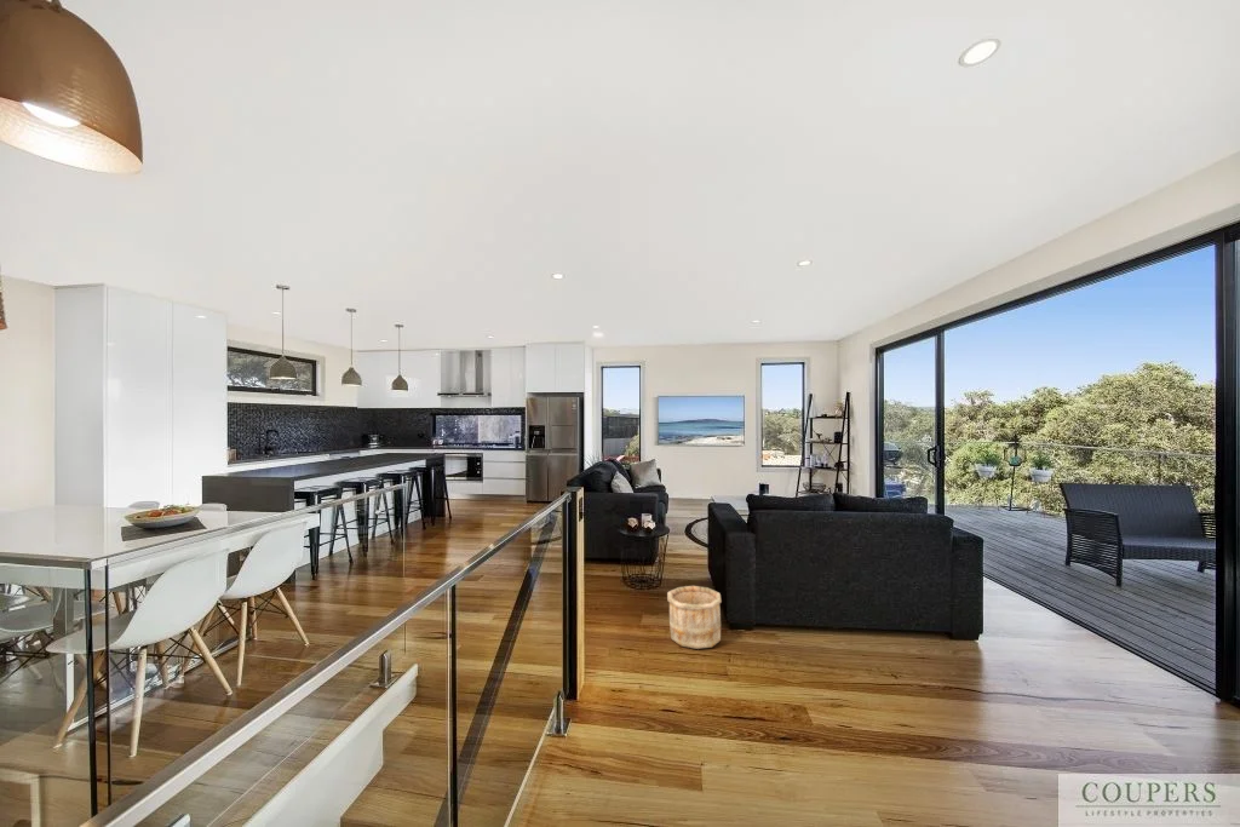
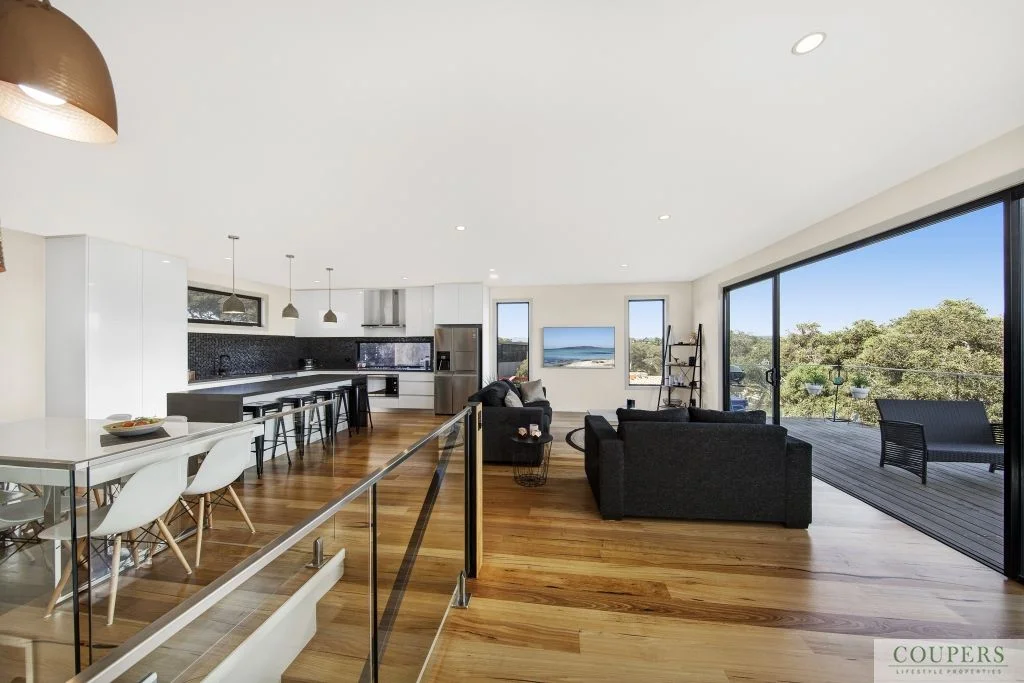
- wooden bucket (694, 615)
